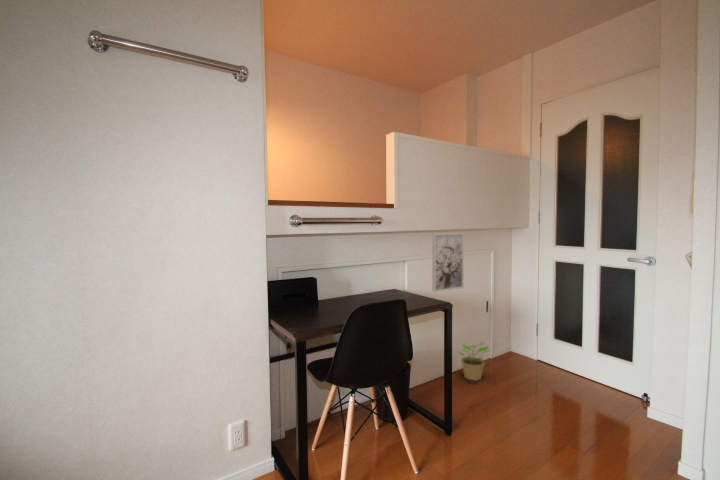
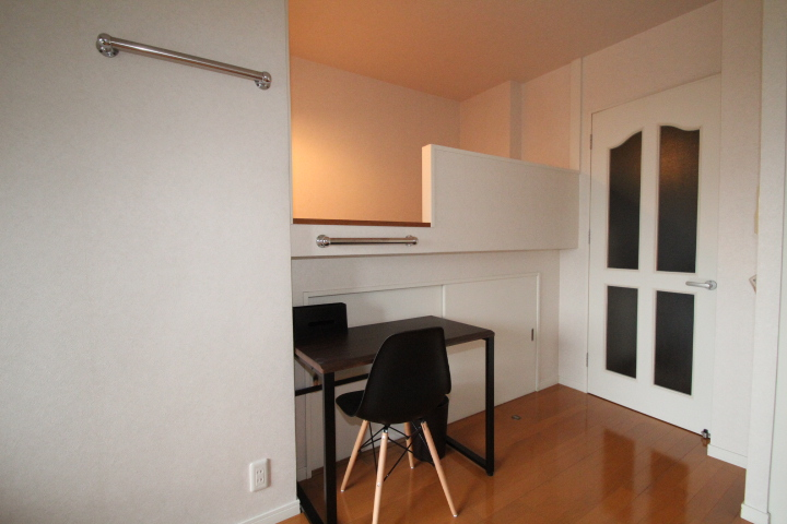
- wall art (448, 261)
- potted plant (471, 358)
